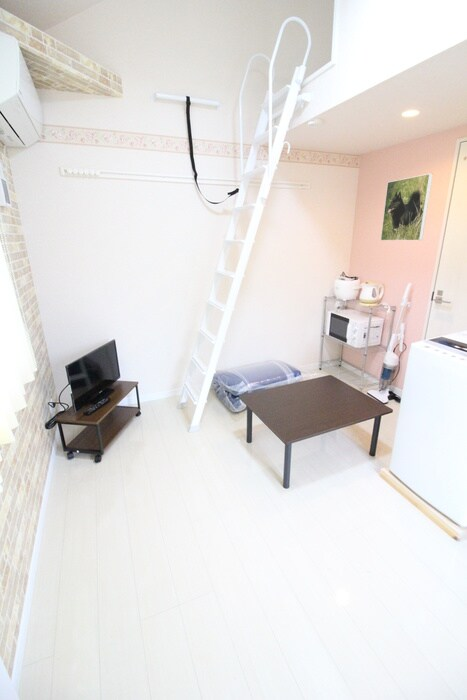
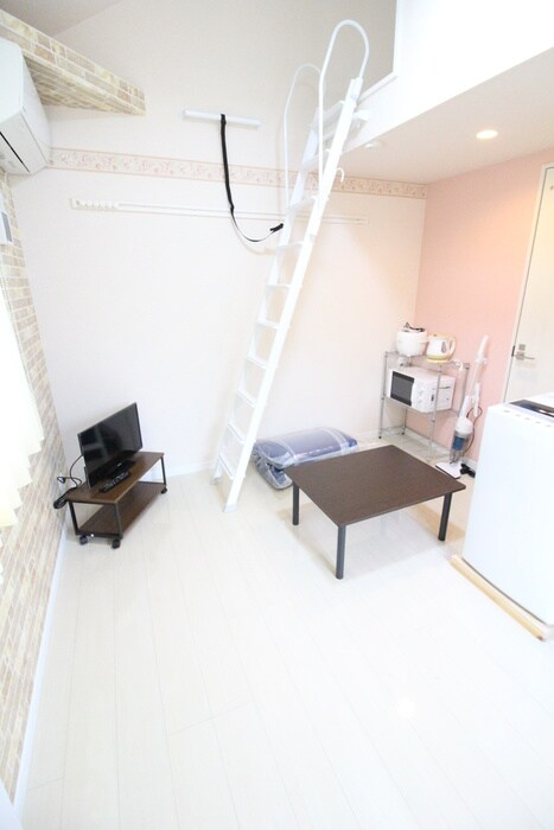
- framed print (404, 210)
